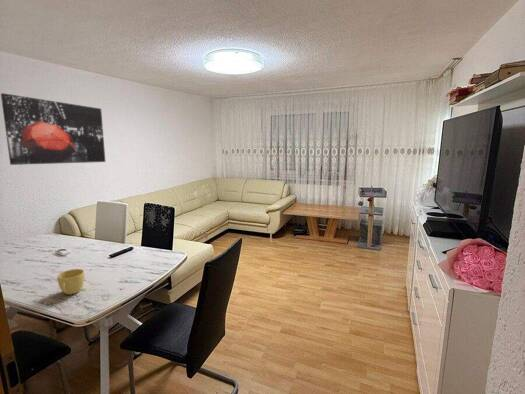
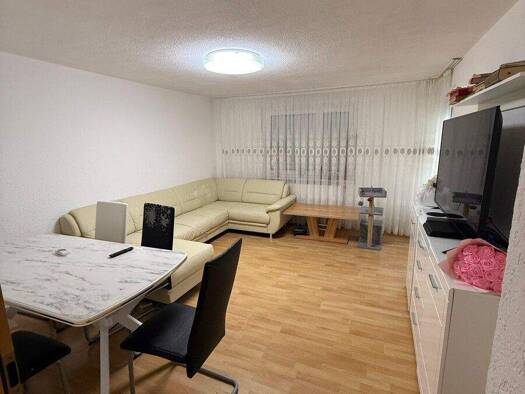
- wall art (61, 133)
- cup (70, 283)
